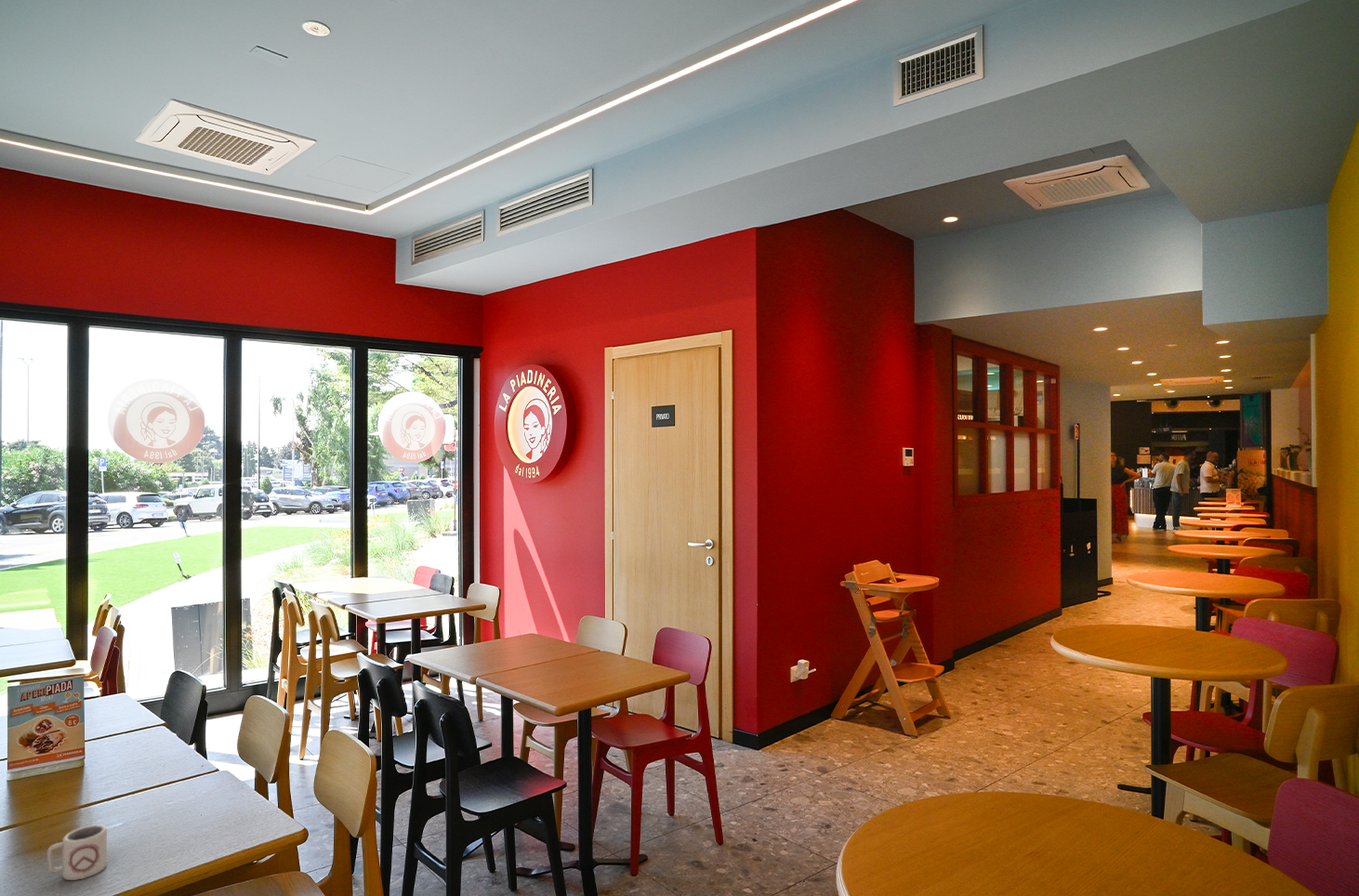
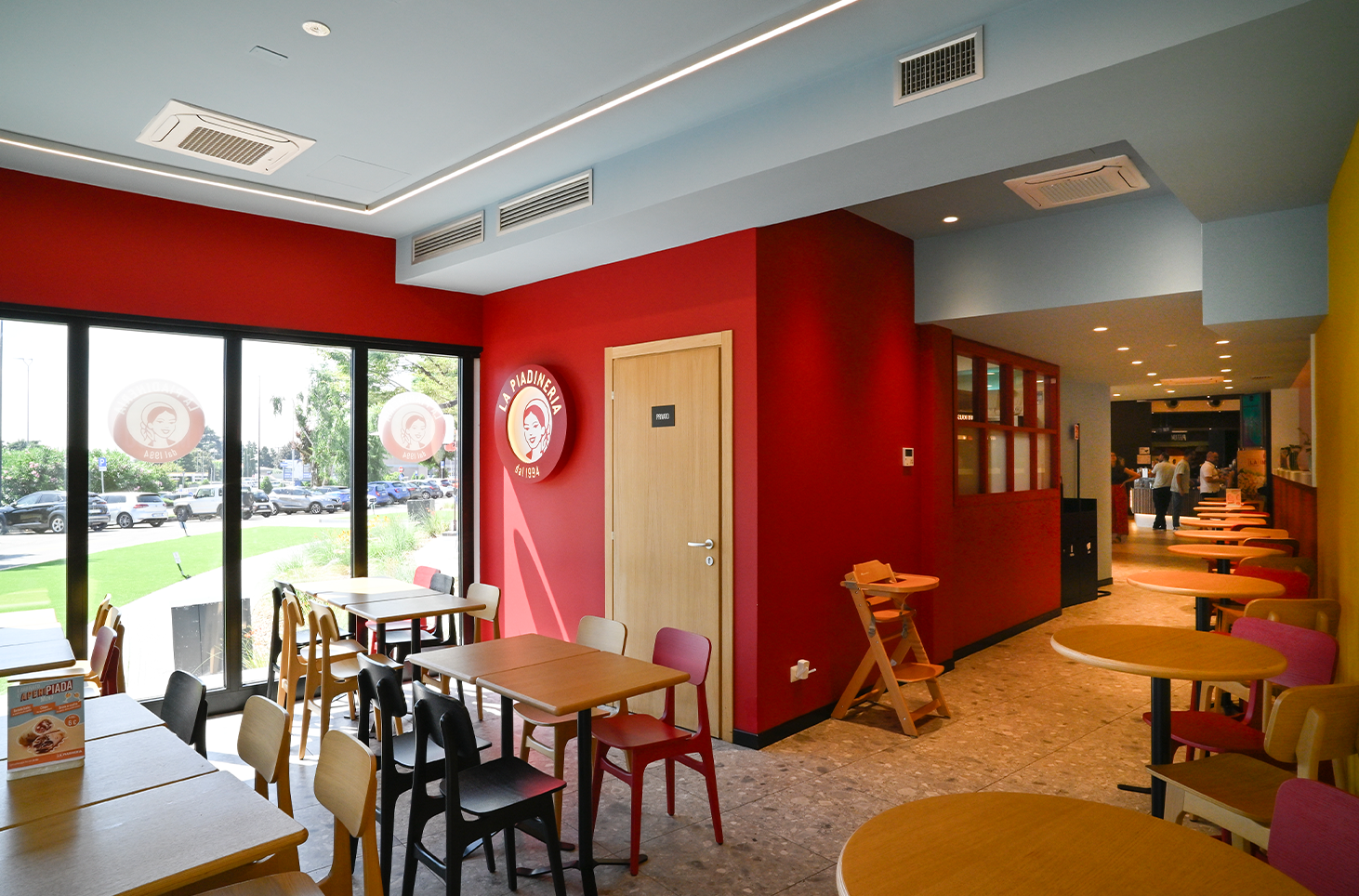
- cup (77, 853)
